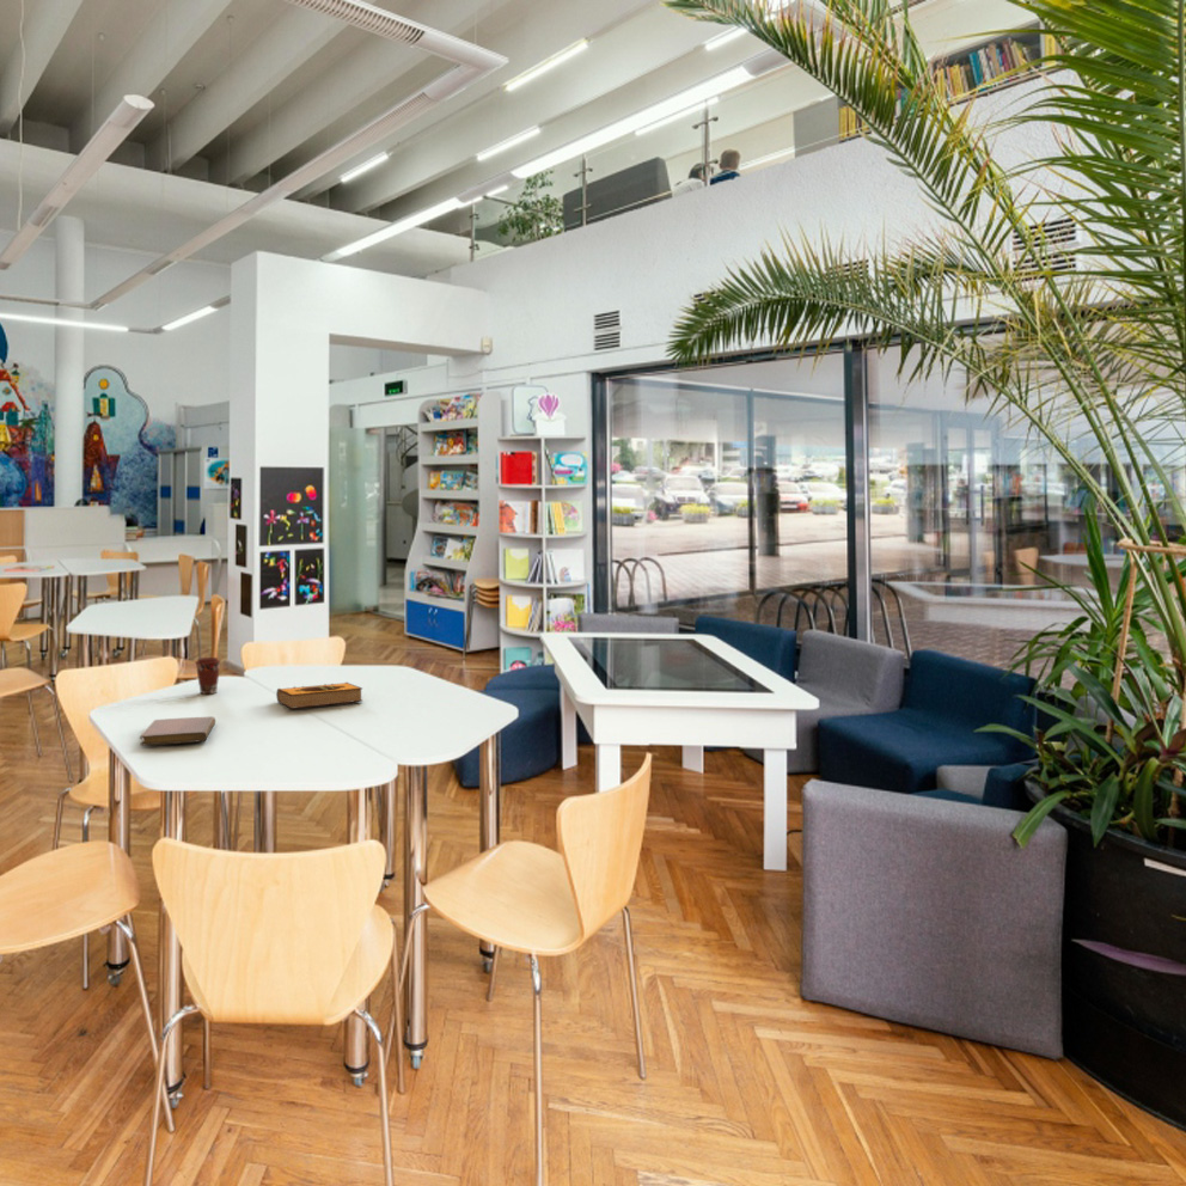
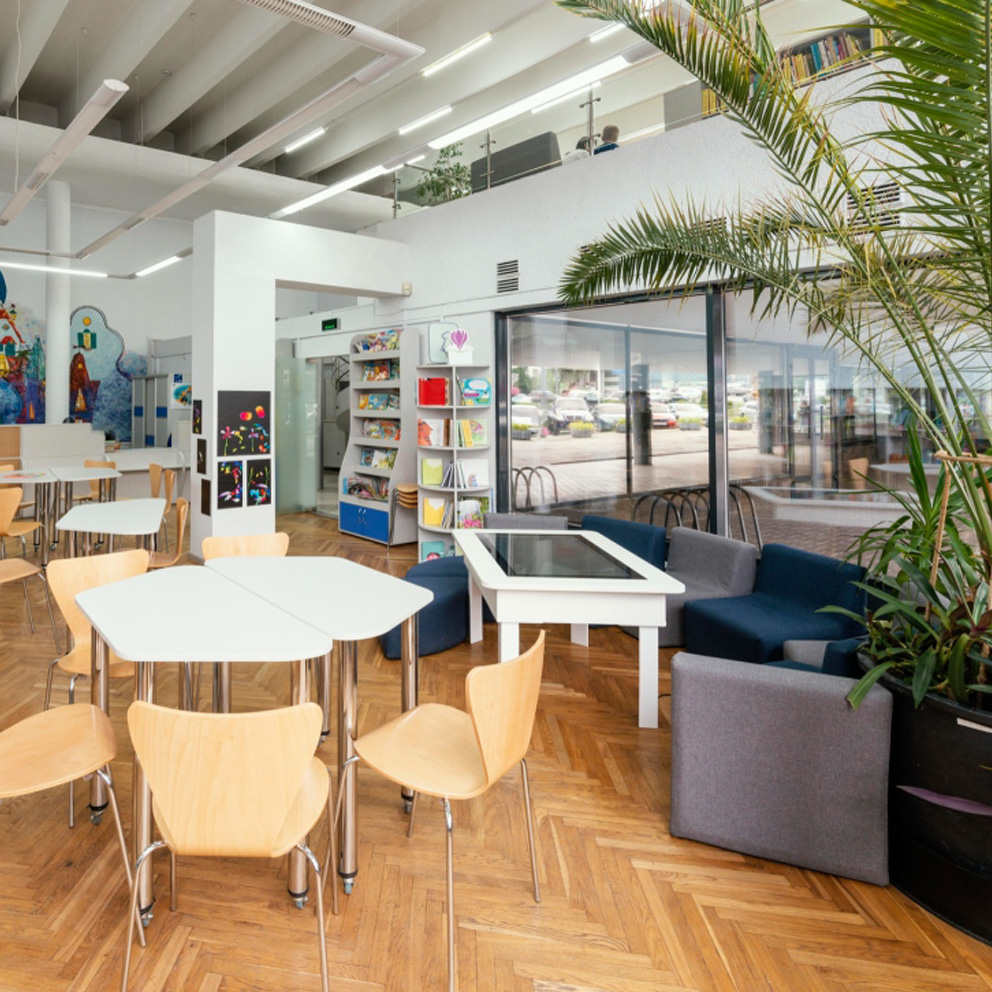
- notebook (179, 729)
- coffee cup (208, 675)
- hardback book (319, 695)
